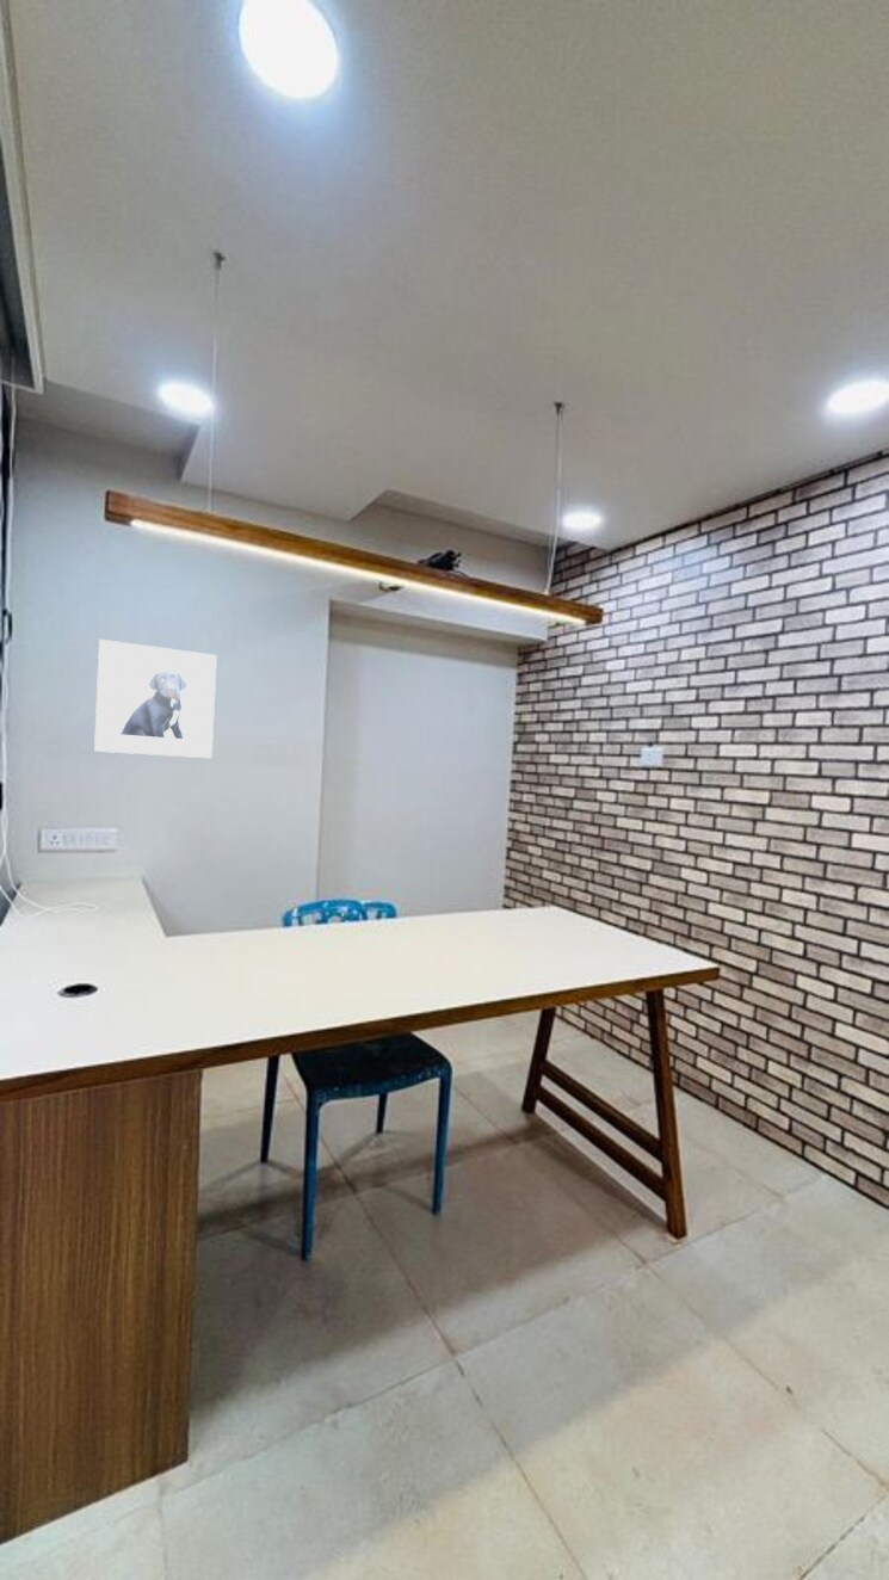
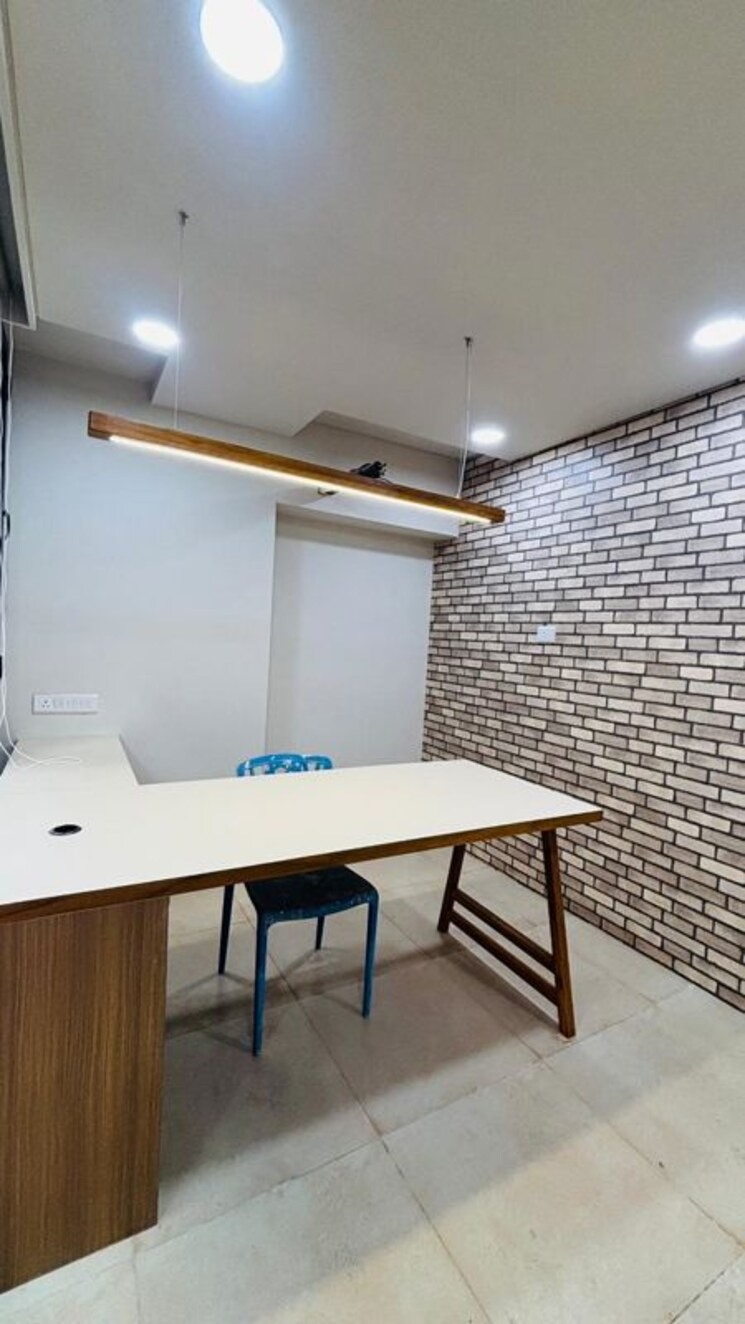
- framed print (158, 700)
